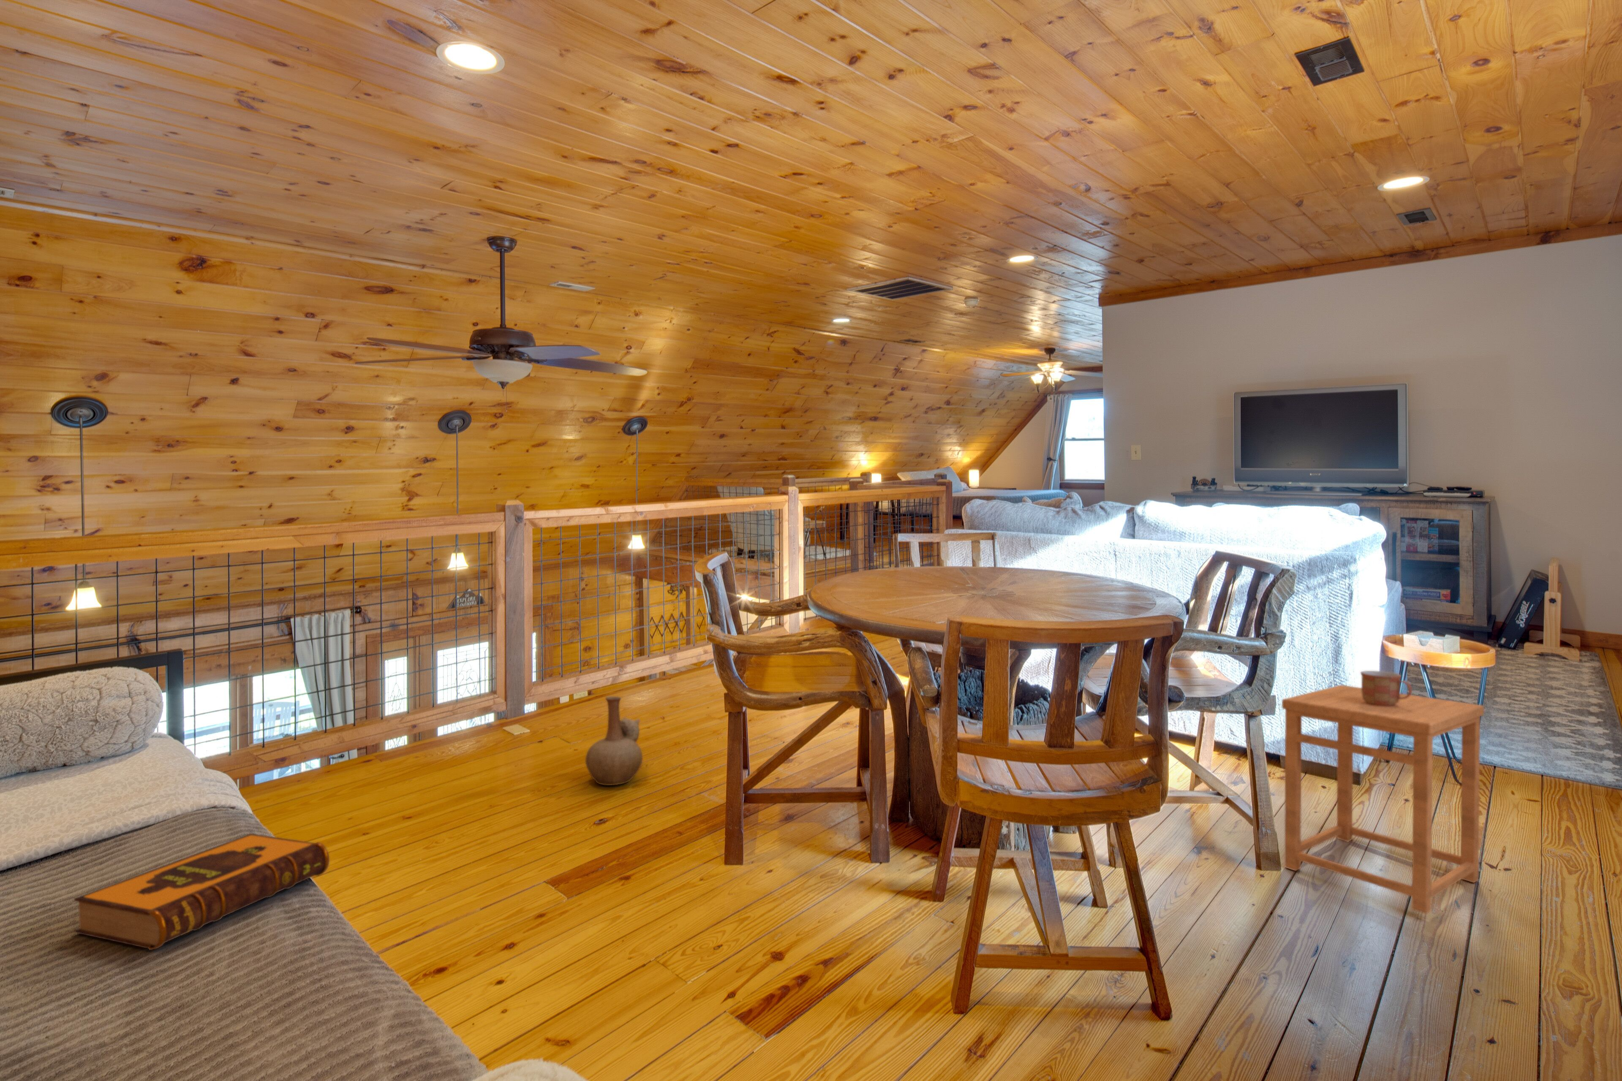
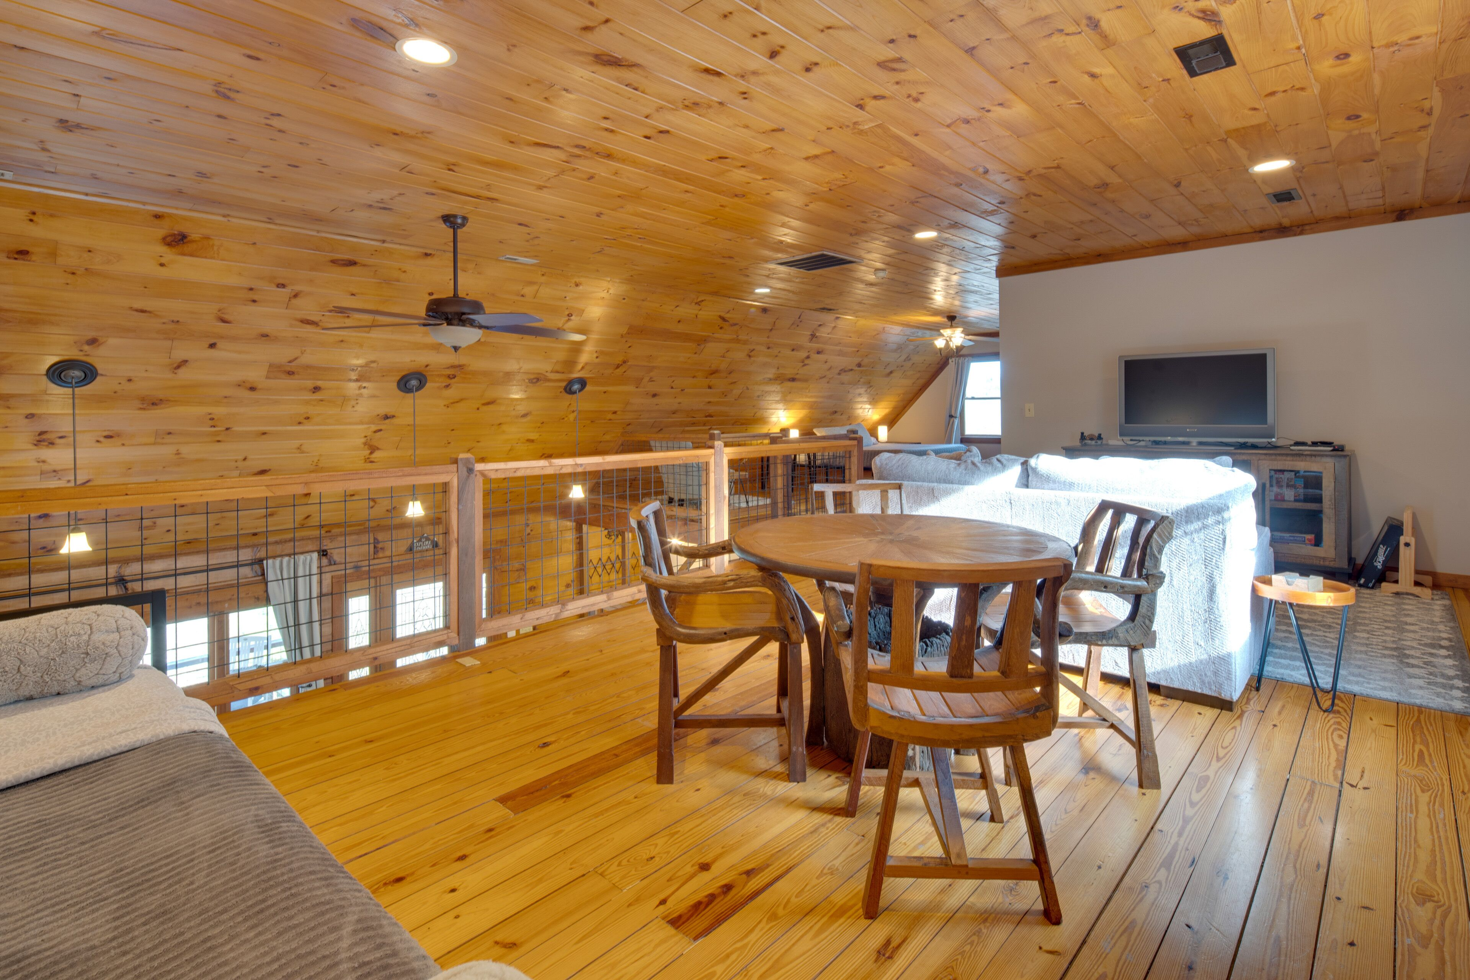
- mug (1385, 689)
- hardback book (211, 884)
- vase (617, 737)
- side table (1352, 788)
